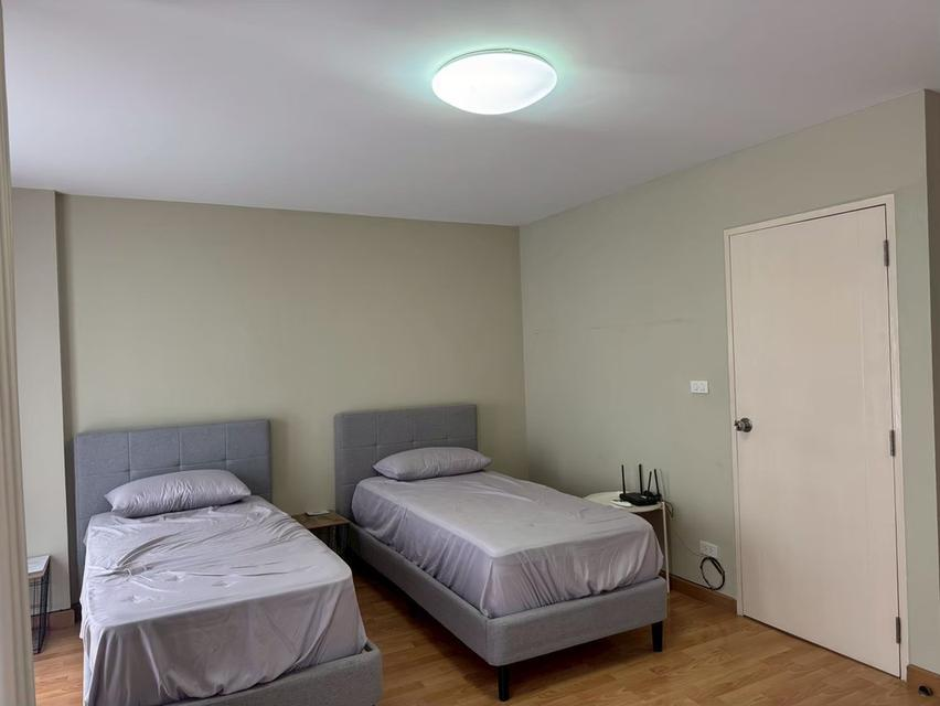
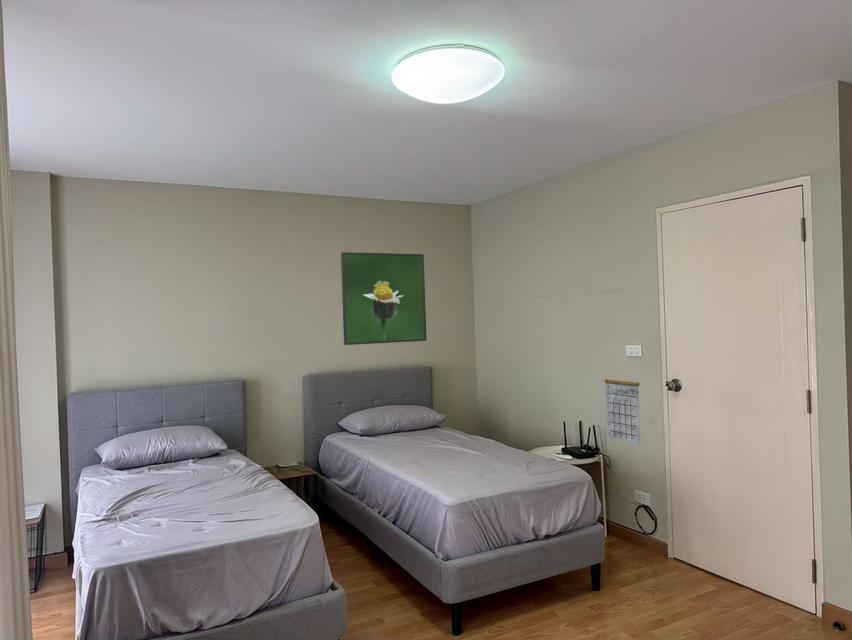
+ calendar (622, 404)
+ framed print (385, 298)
